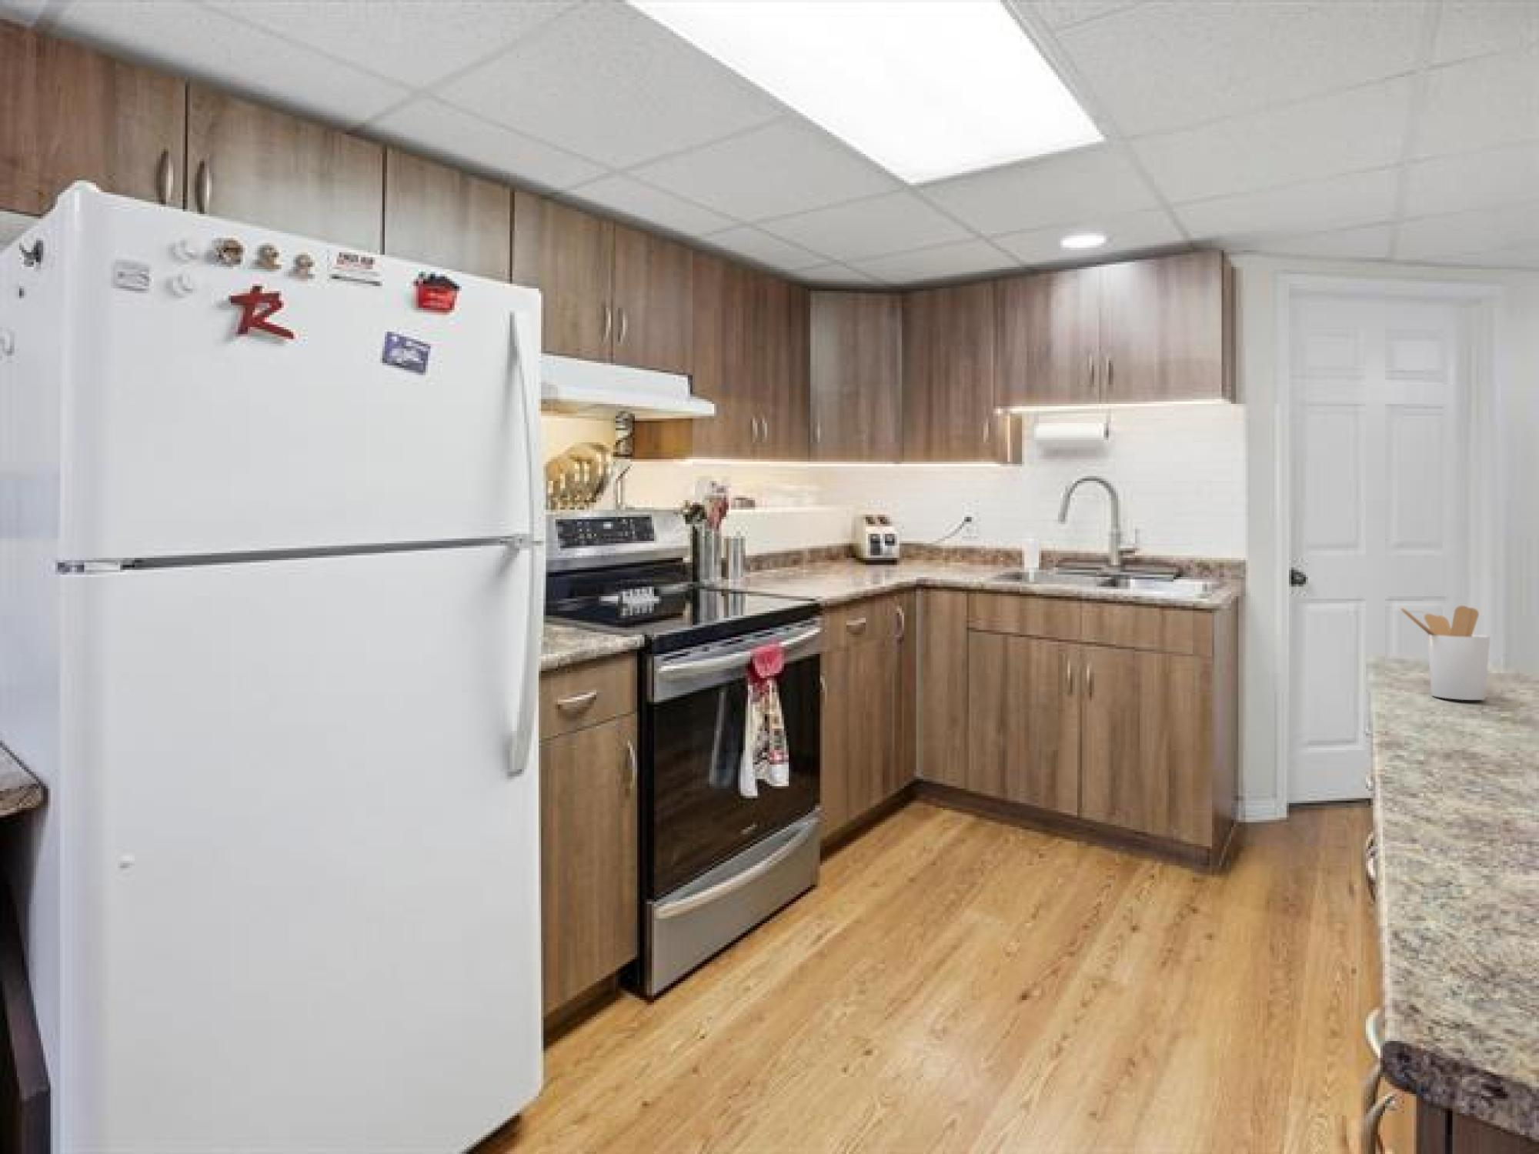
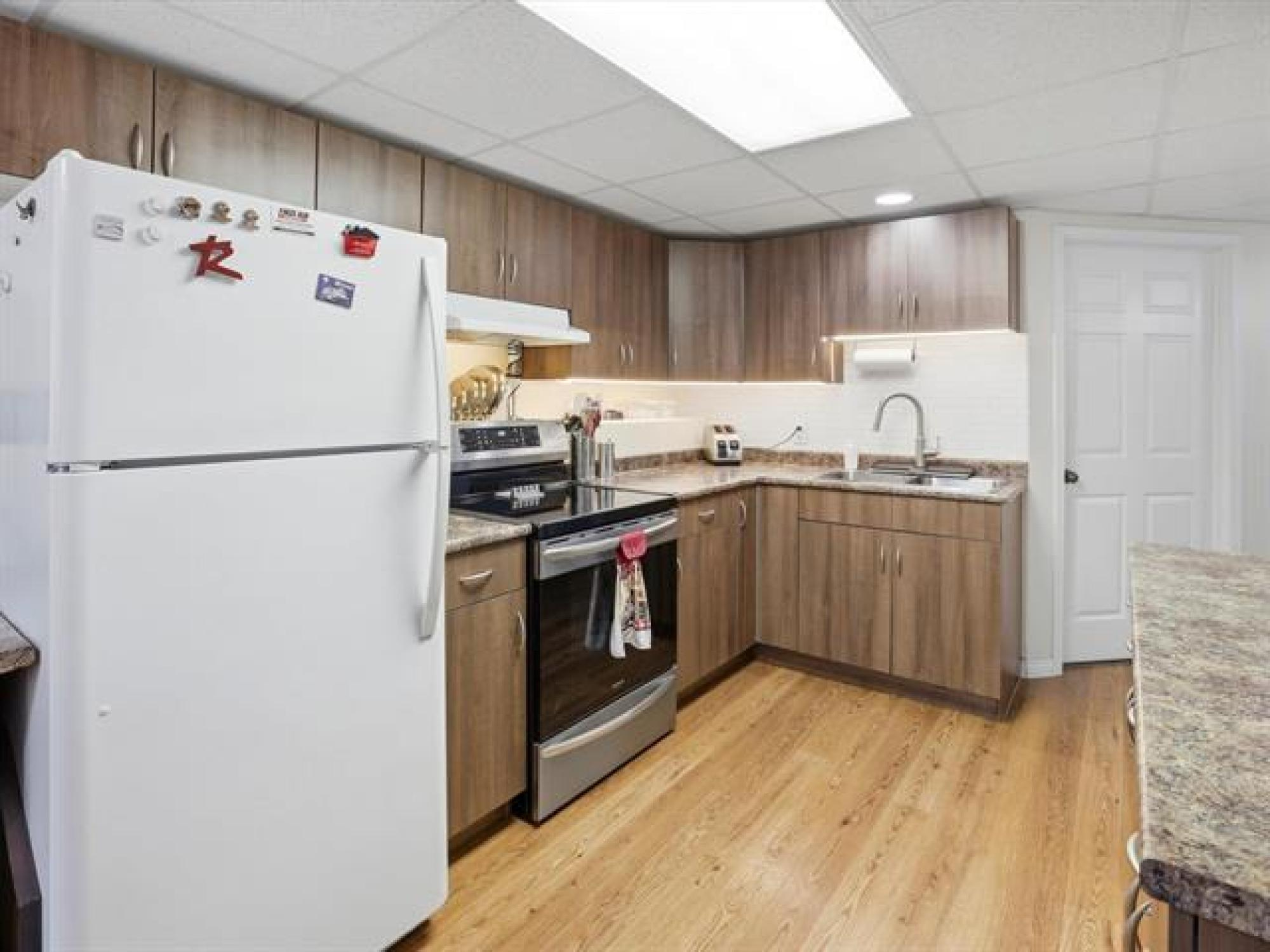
- utensil holder (1441, 650)
